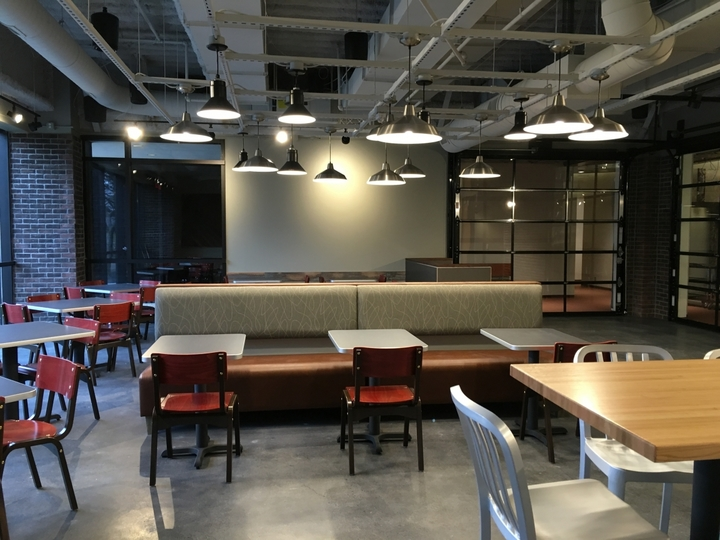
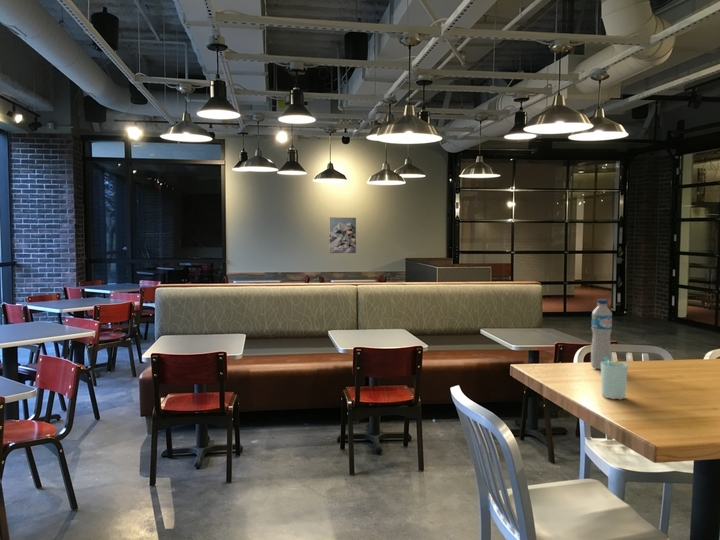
+ cup (614, 376)
+ water bottle (601, 334)
+ wall art (342, 235)
